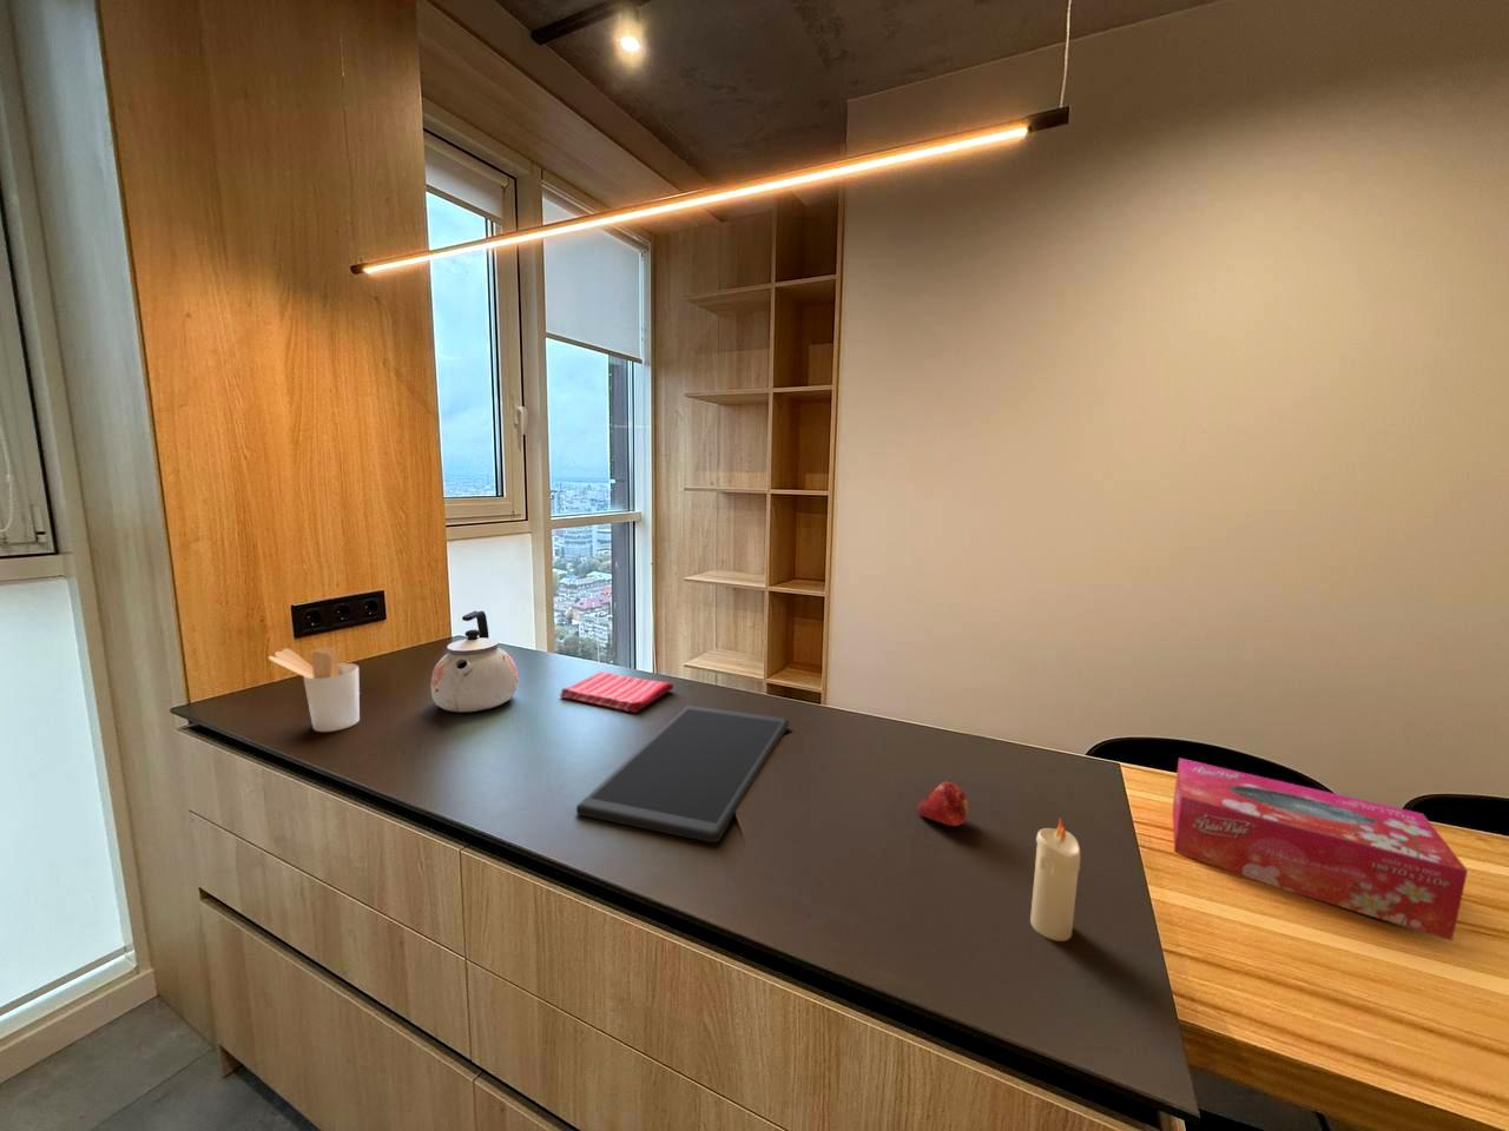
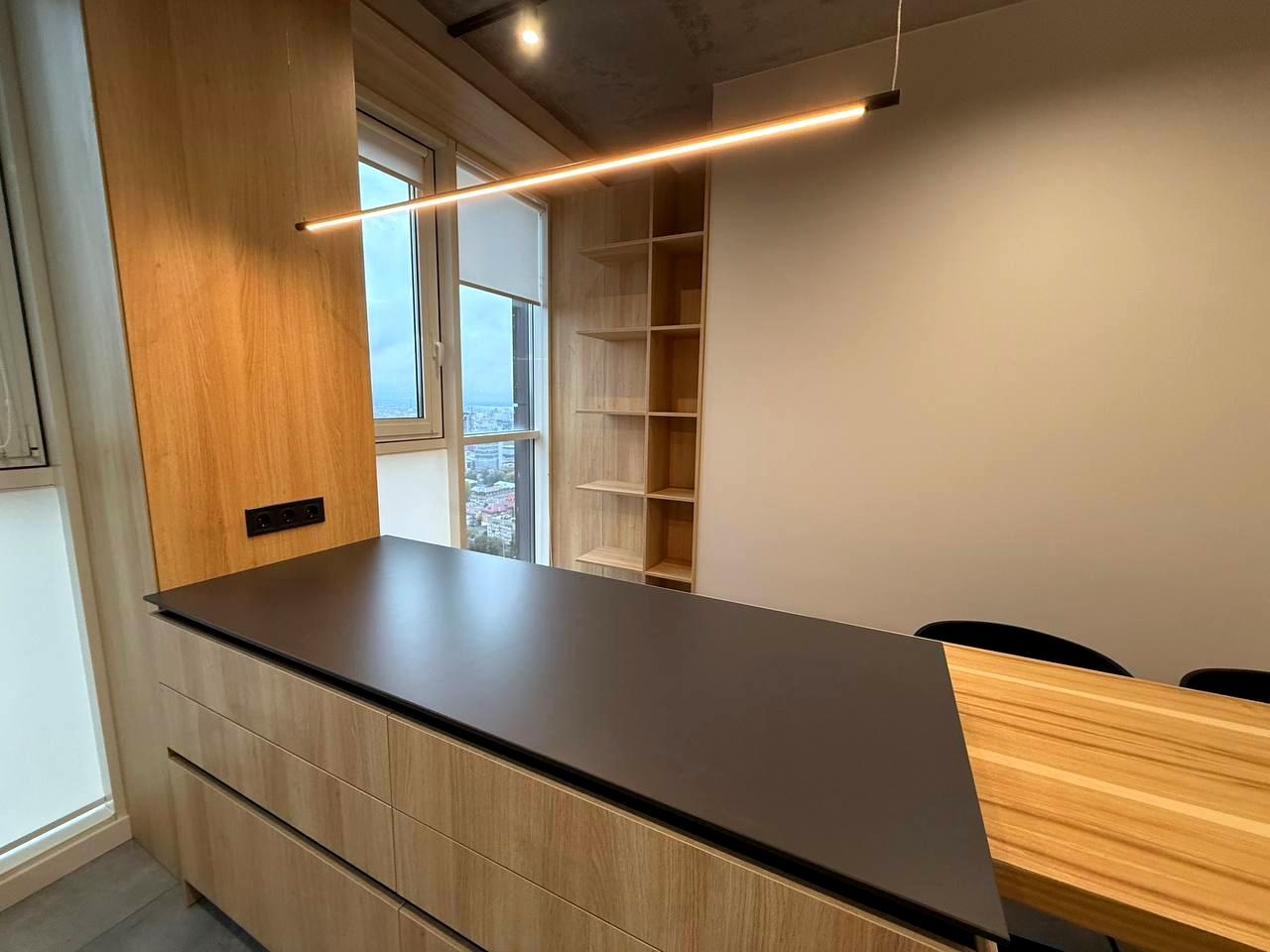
- kettle (474, 658)
- candle (1055, 874)
- fruit (947, 802)
- utensil holder (317, 685)
- tissue box (1294, 835)
- dish towel (618, 688)
- cutting board (697, 759)
